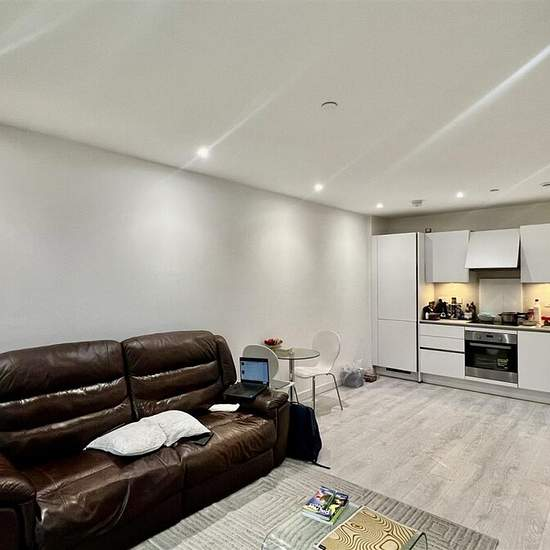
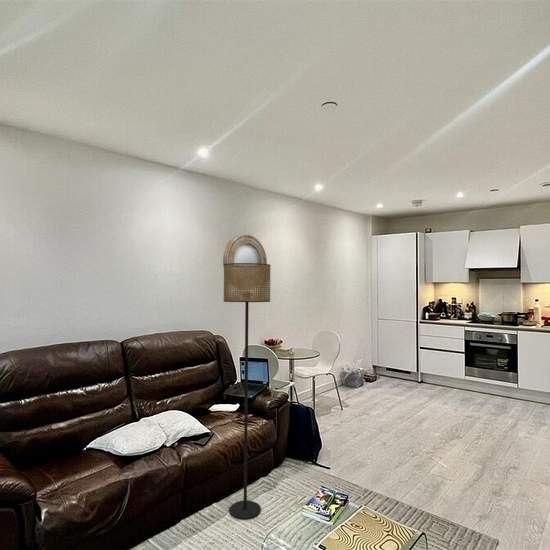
+ home mirror (246, 262)
+ floor lamp (246, 385)
